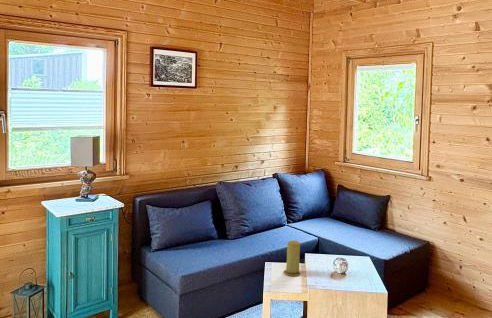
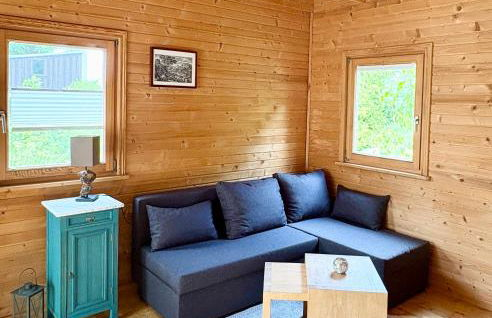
- candle (293, 257)
